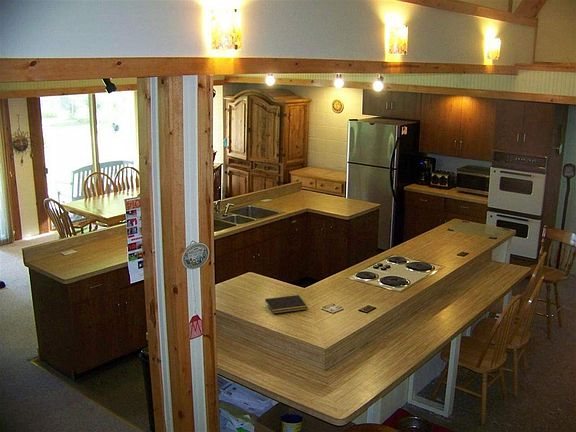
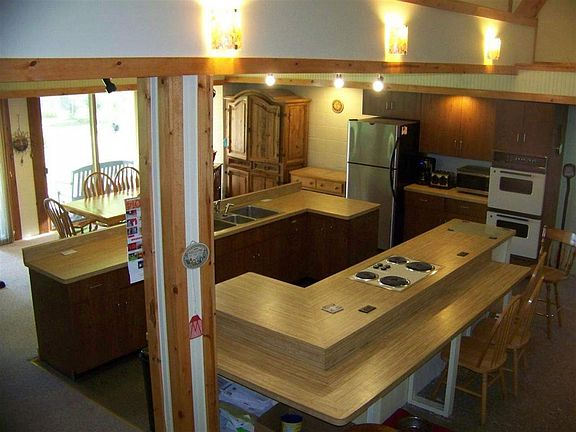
- notepad (286, 304)
